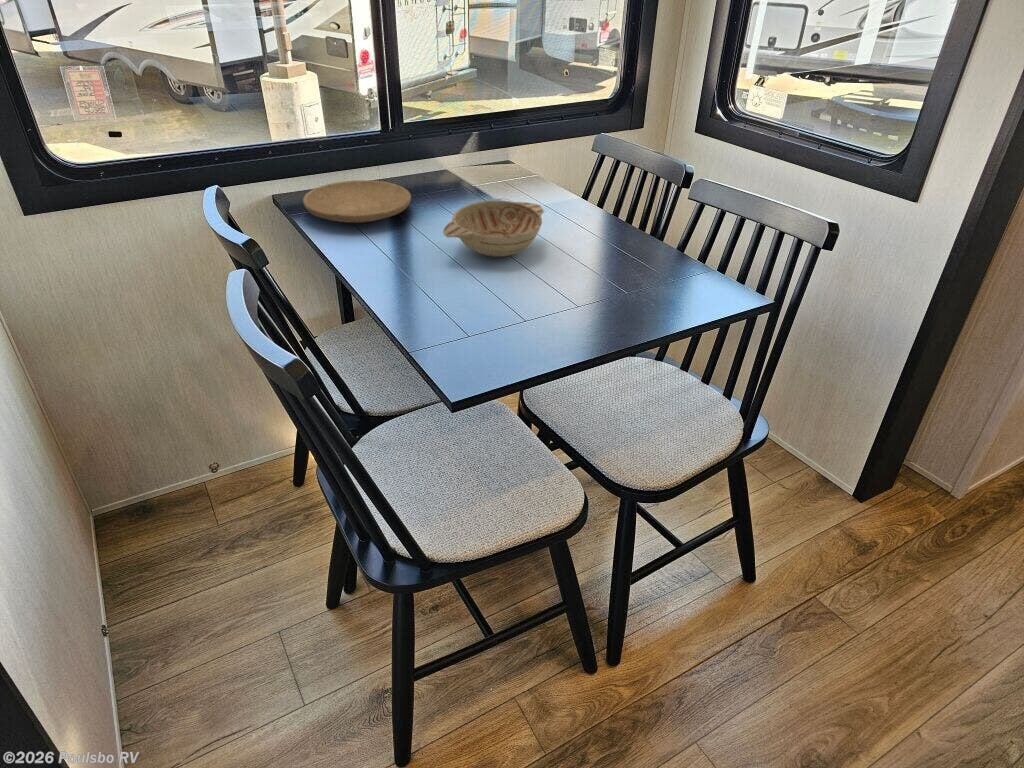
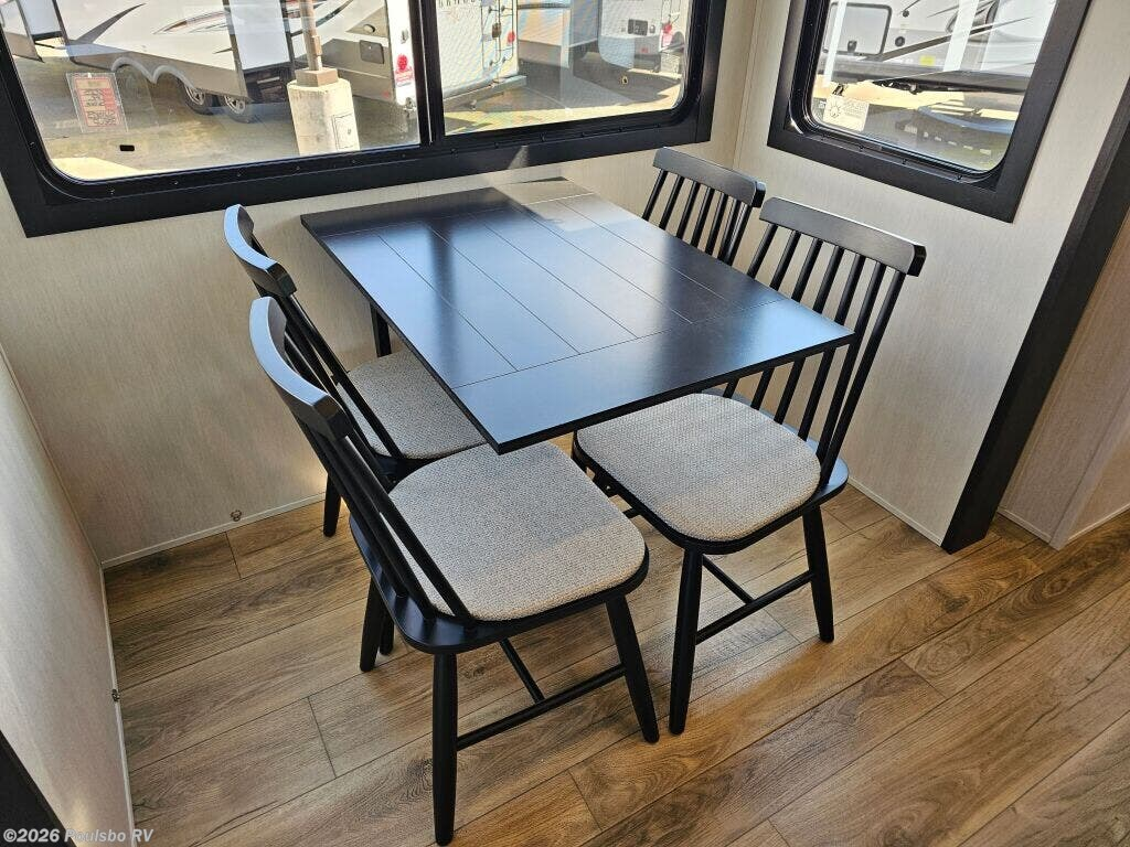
- decorative bowl (496, 232)
- plate (358, 205)
